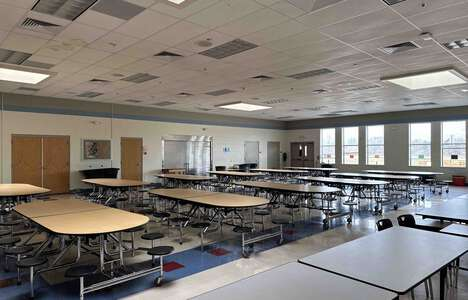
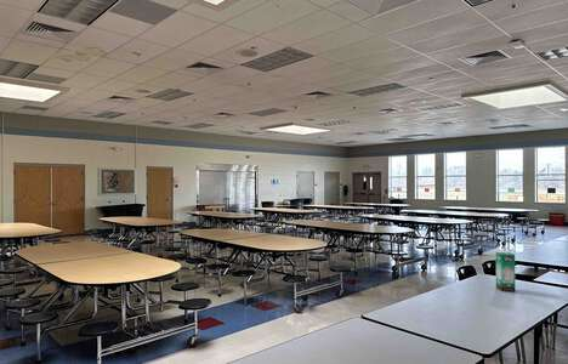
+ carton (505, 269)
